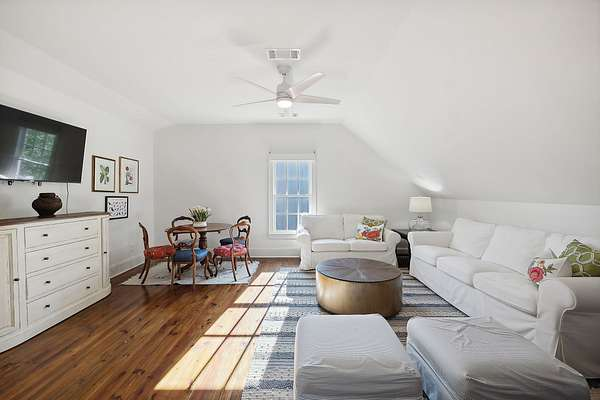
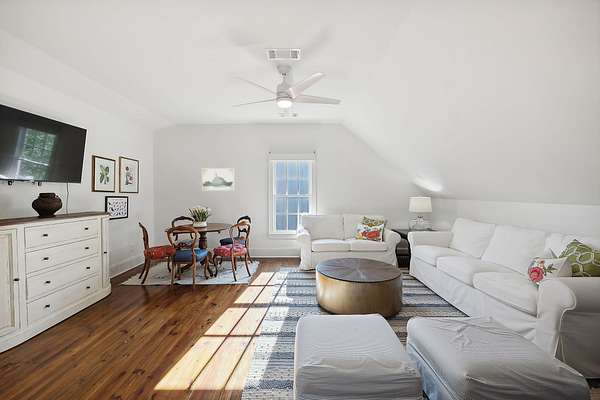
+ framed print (218, 179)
